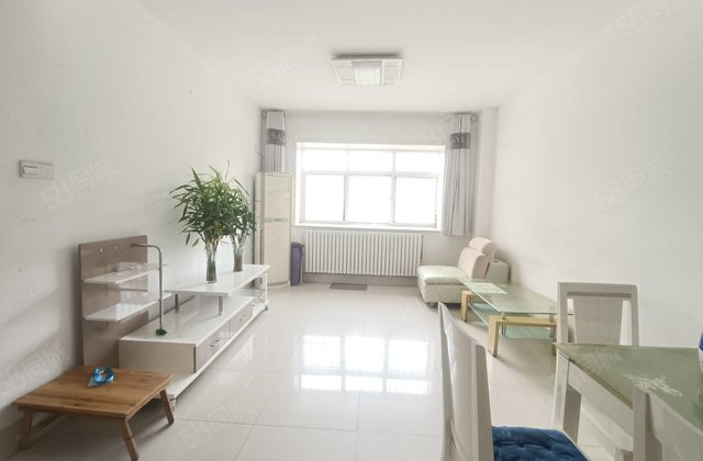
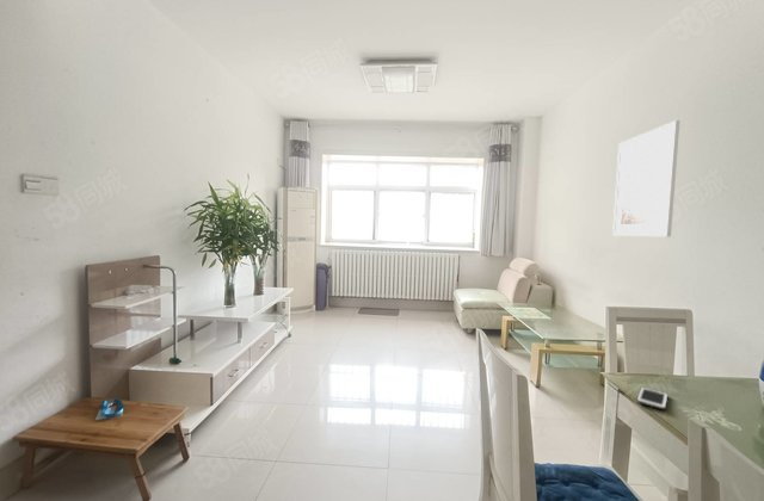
+ cell phone (652, 397)
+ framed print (641, 185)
